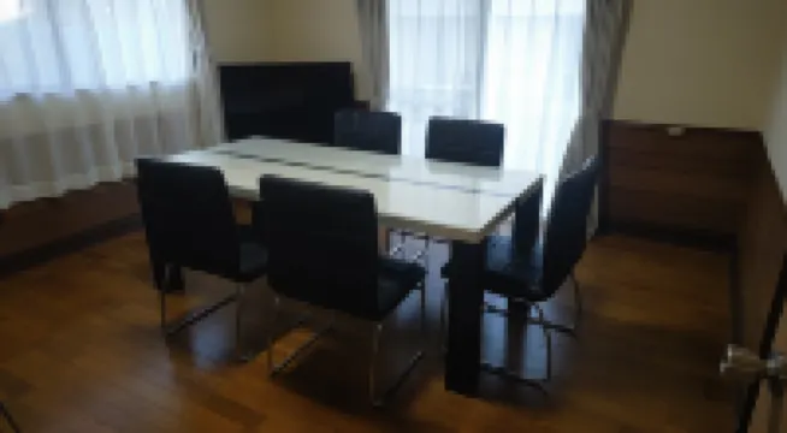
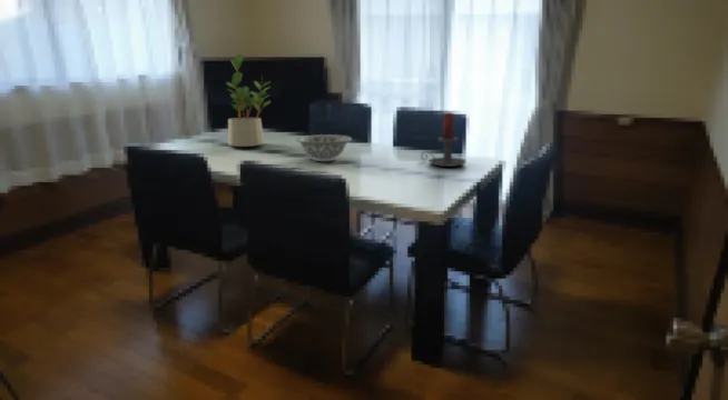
+ potted plant (248, 100)
+ candle holder (442, 138)
+ decorative bowl (324, 148)
